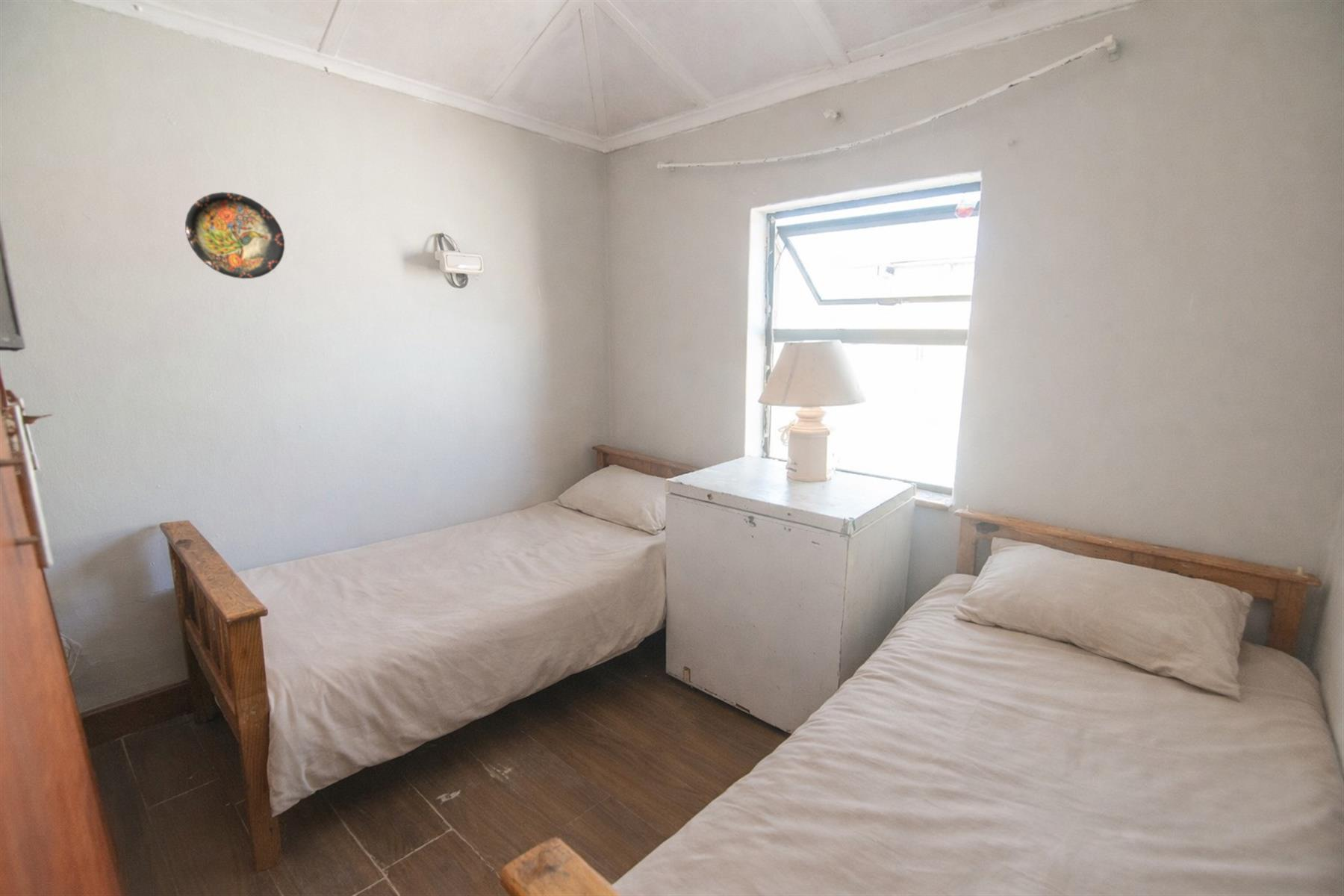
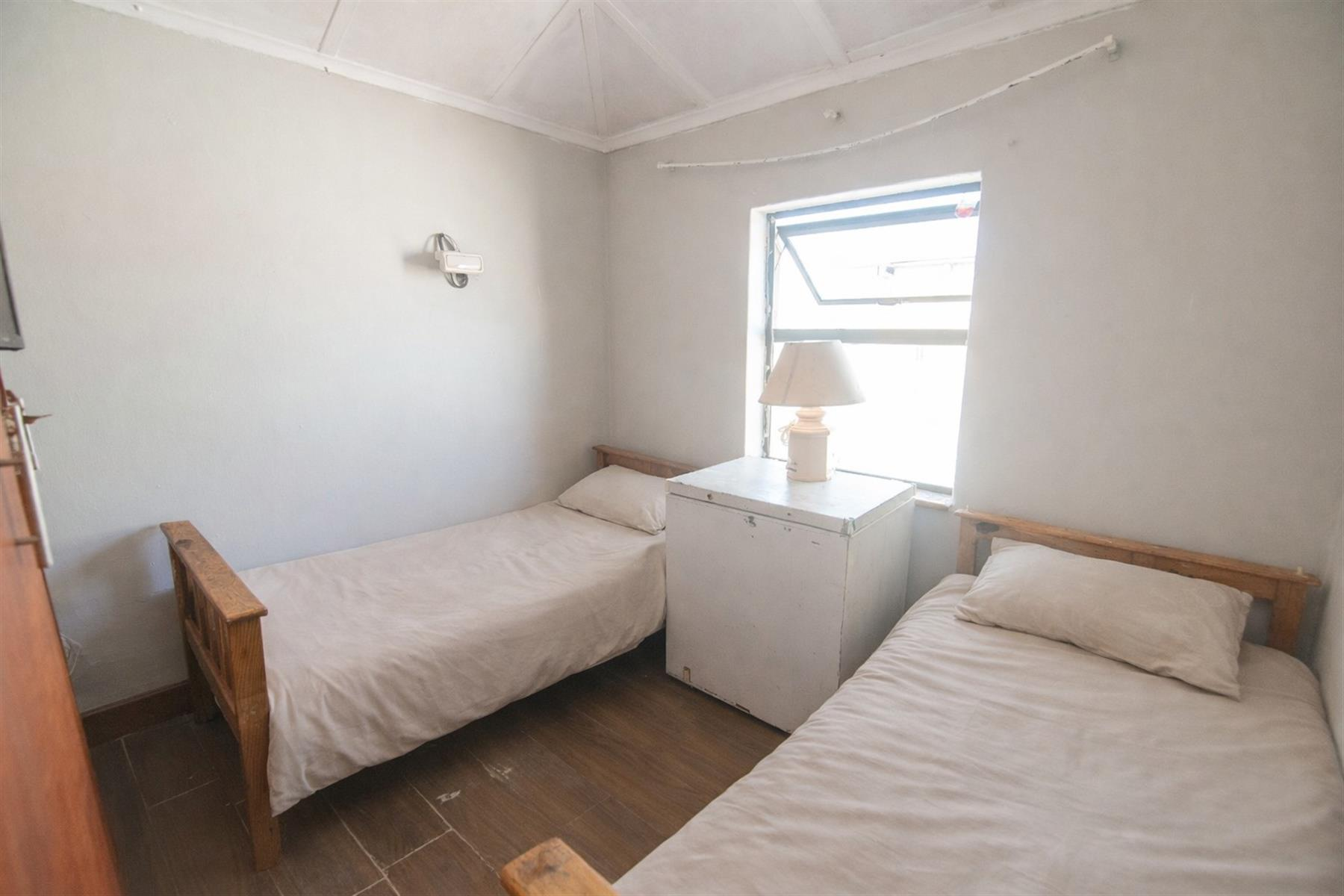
- decorative plate (236, 236)
